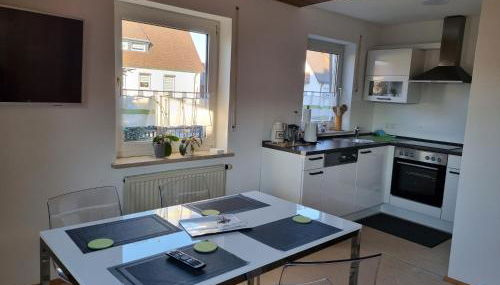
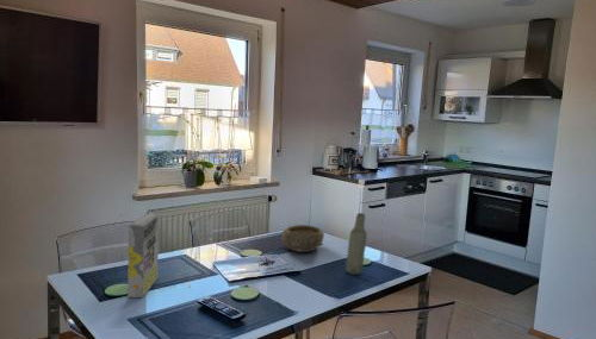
+ cereal box (143, 253)
+ bowl (303, 238)
+ bottle (356, 243)
